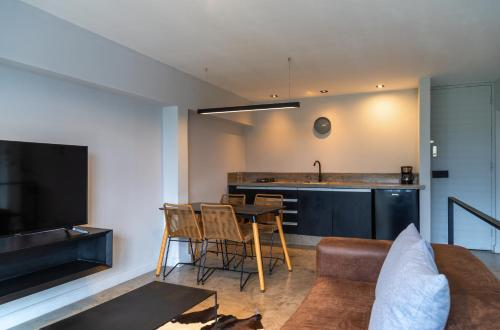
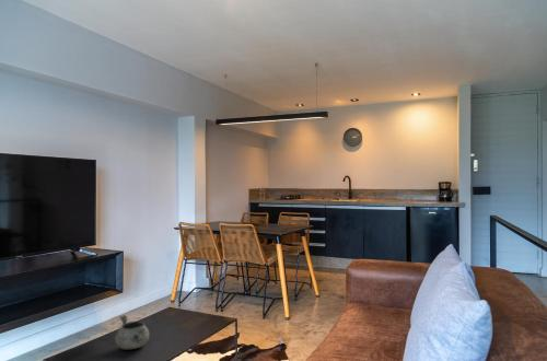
+ decorative bowl (132, 333)
